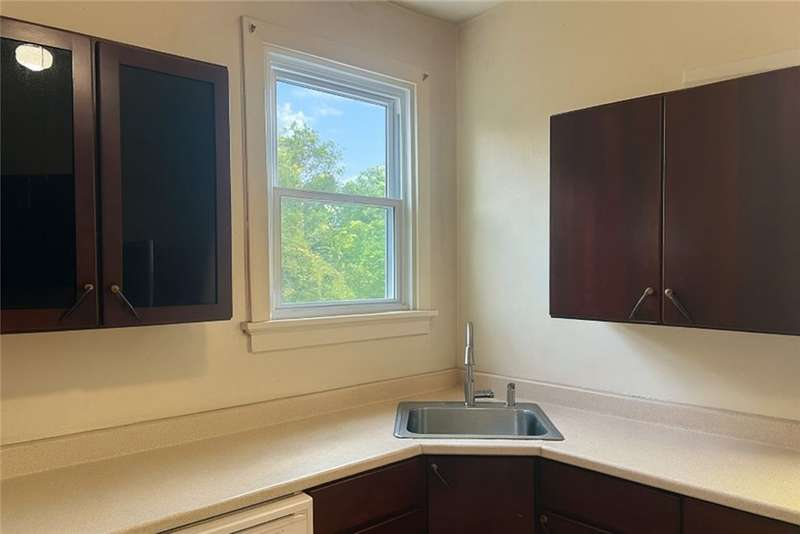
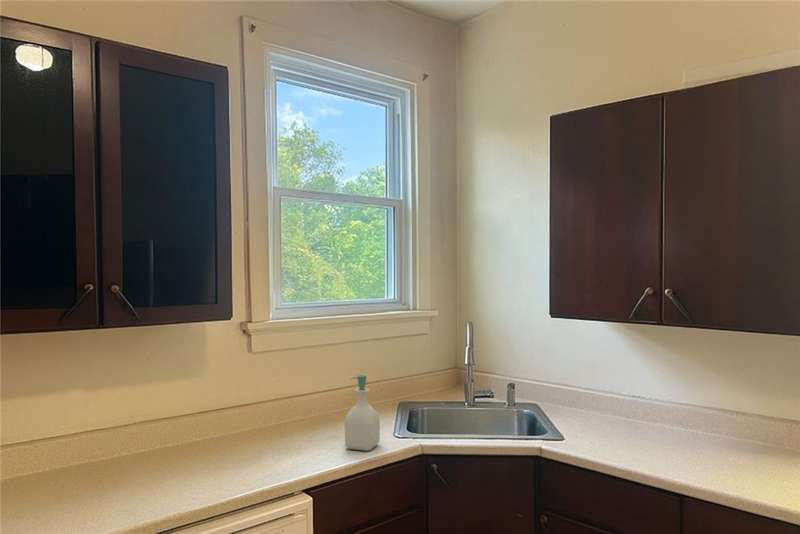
+ soap bottle (362, 411)
